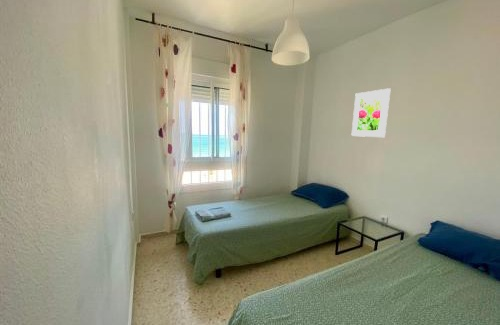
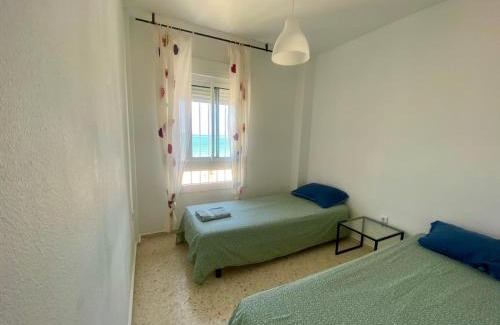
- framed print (369, 114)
